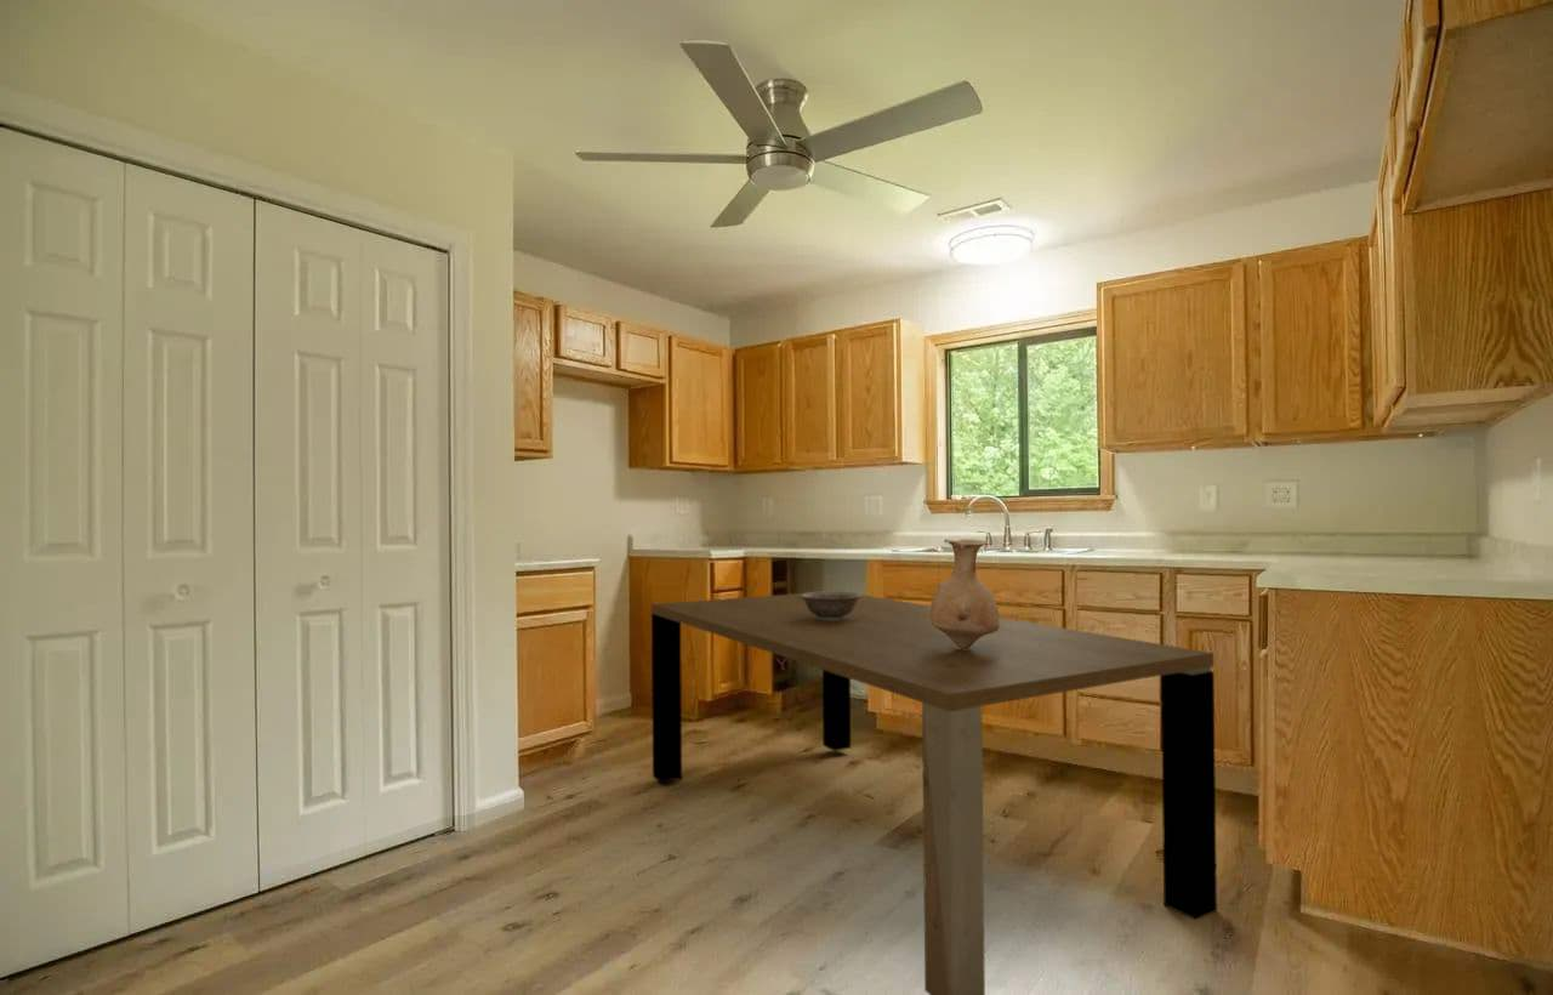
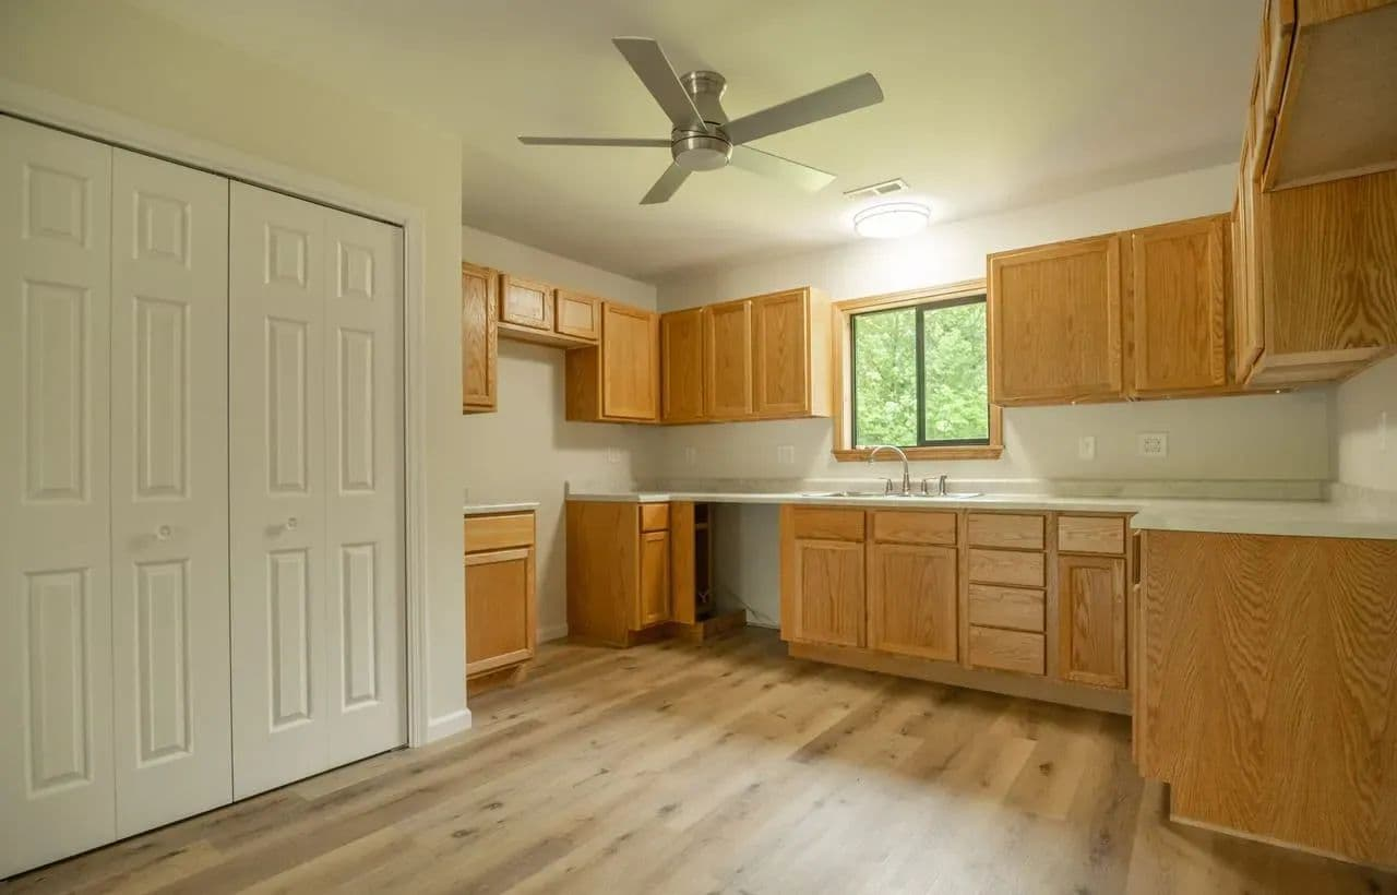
- vase (963, 593)
- decorative bowl (830, 605)
- dining table (849, 727)
